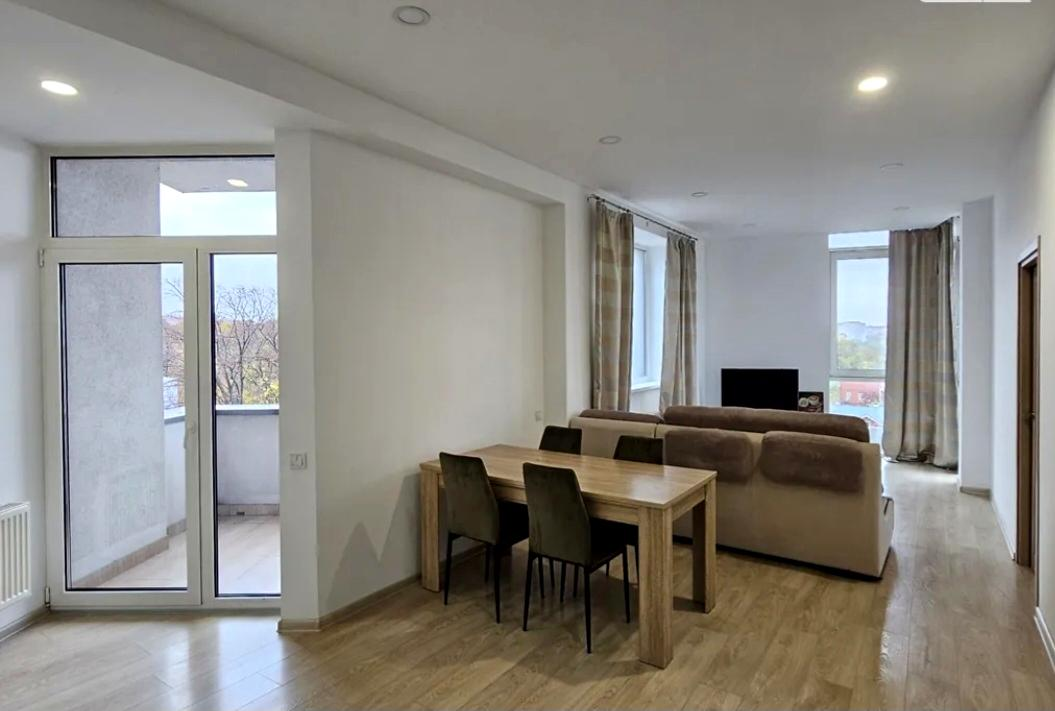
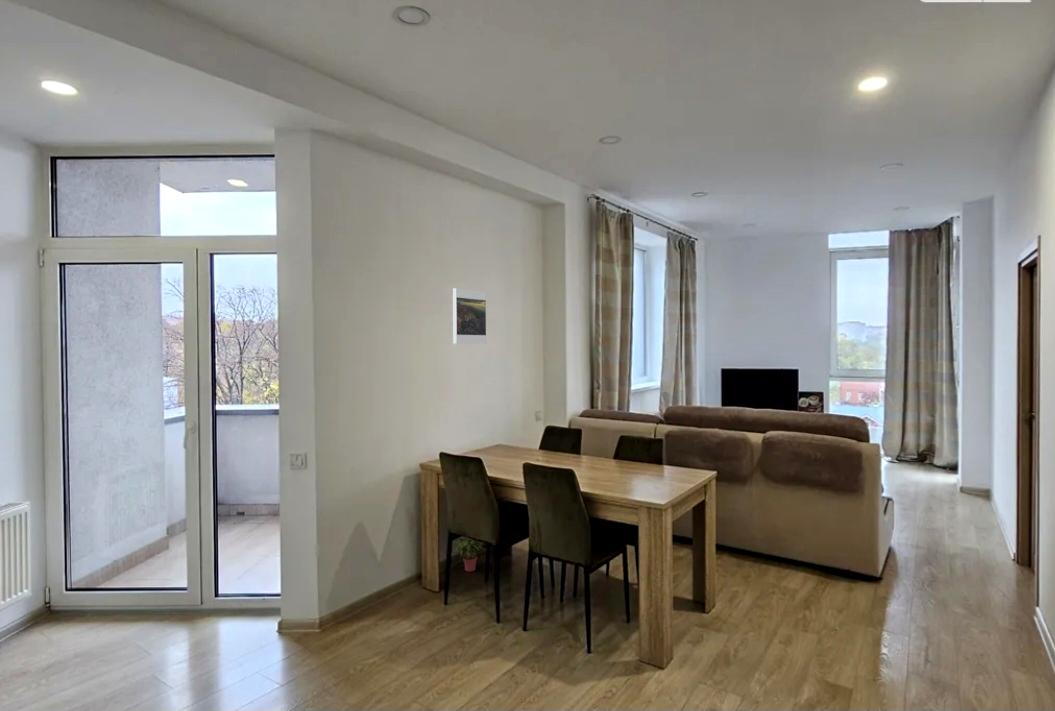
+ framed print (470, 317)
+ potted plant (470, 543)
